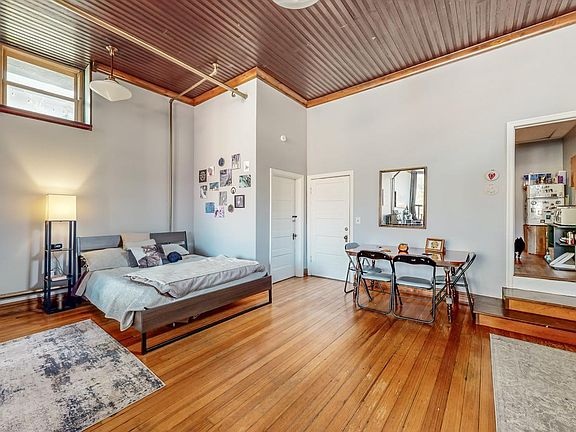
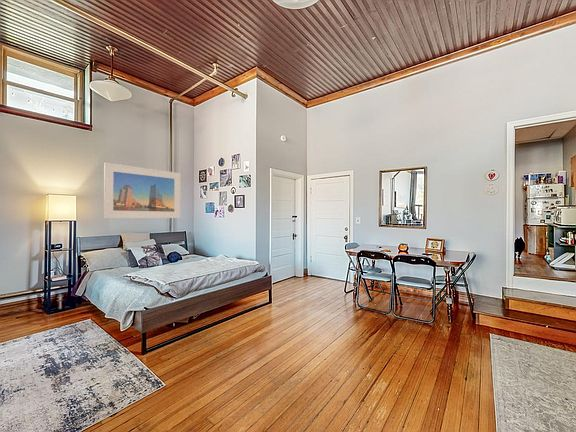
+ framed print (146, 193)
